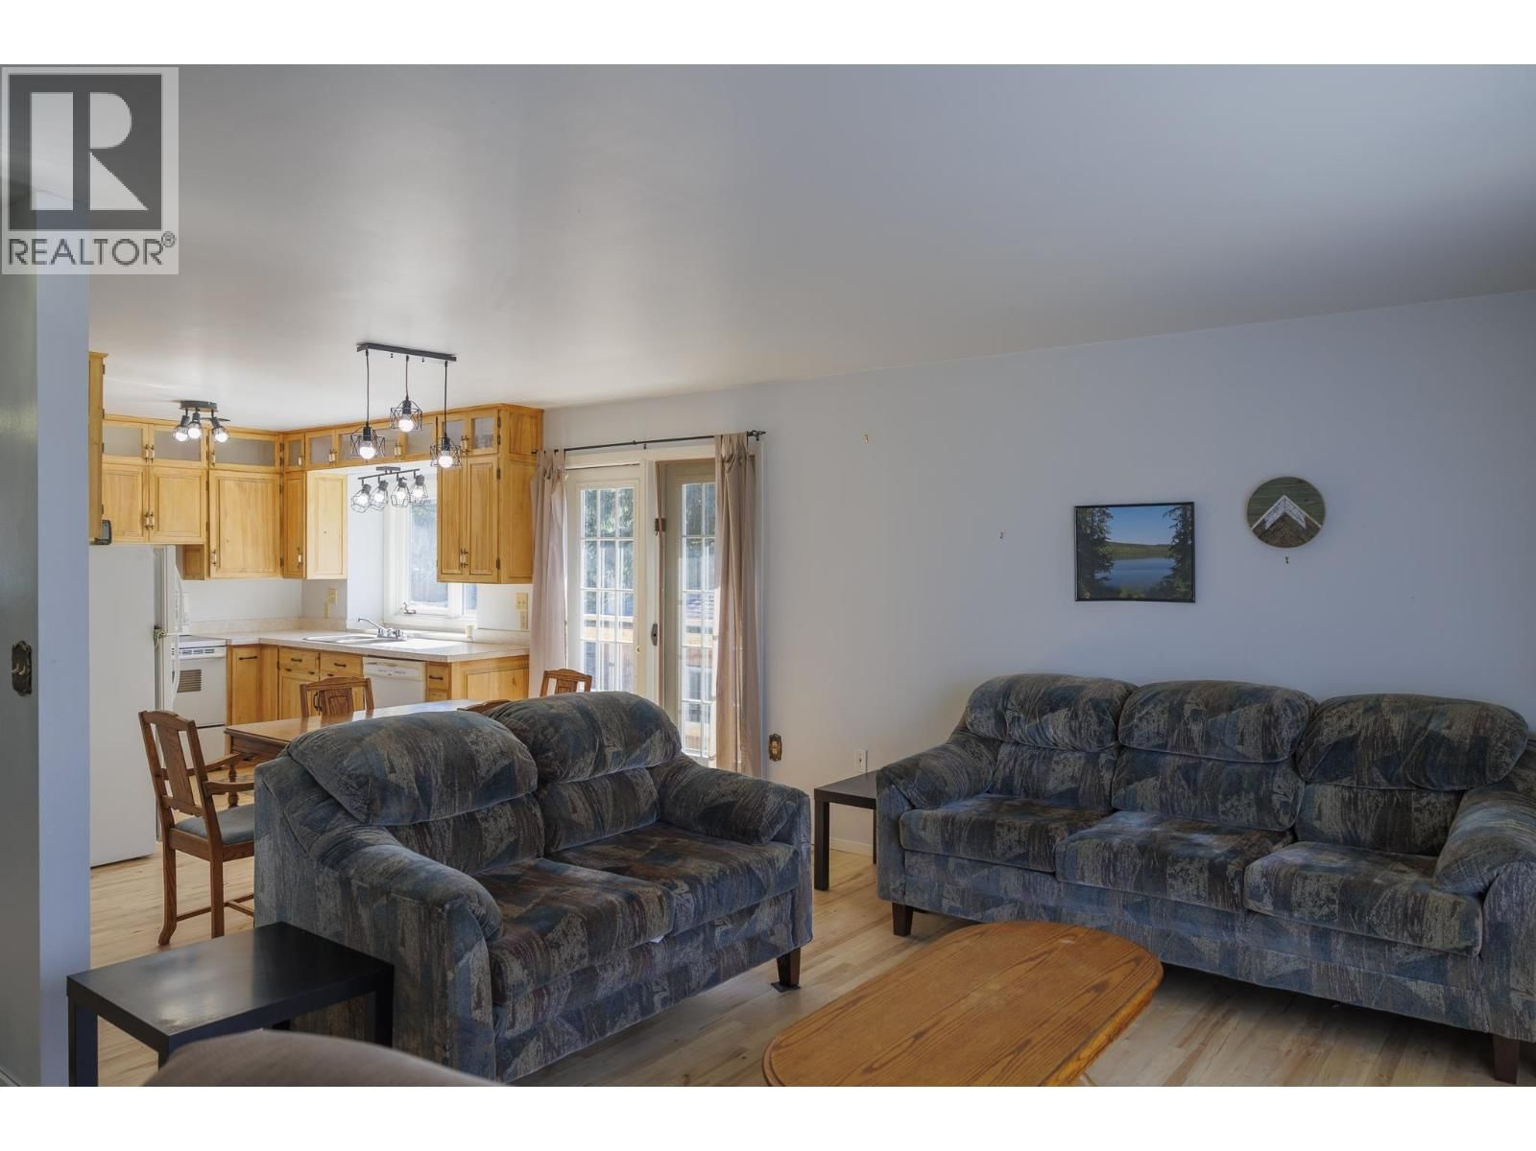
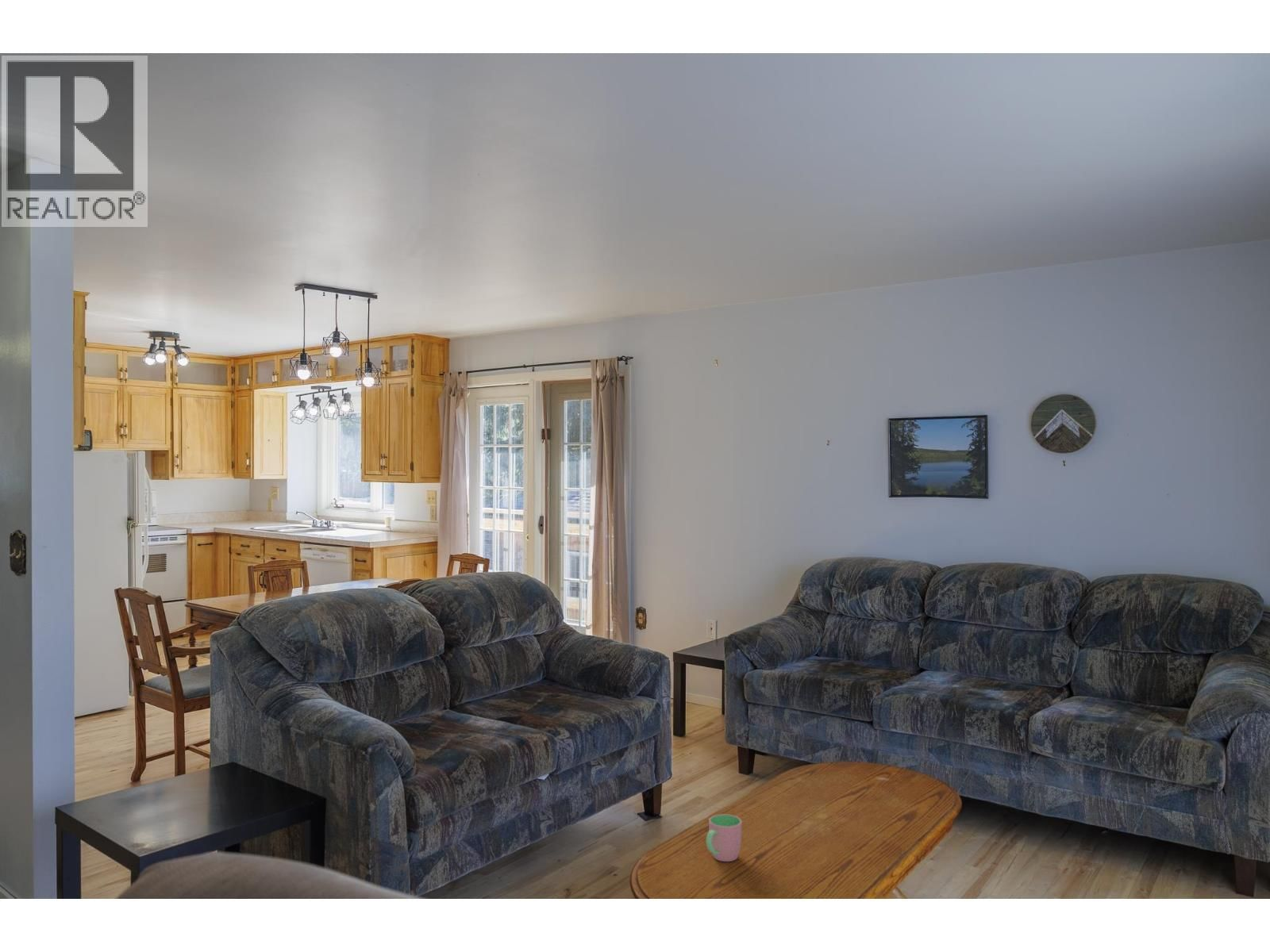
+ cup (722, 840)
